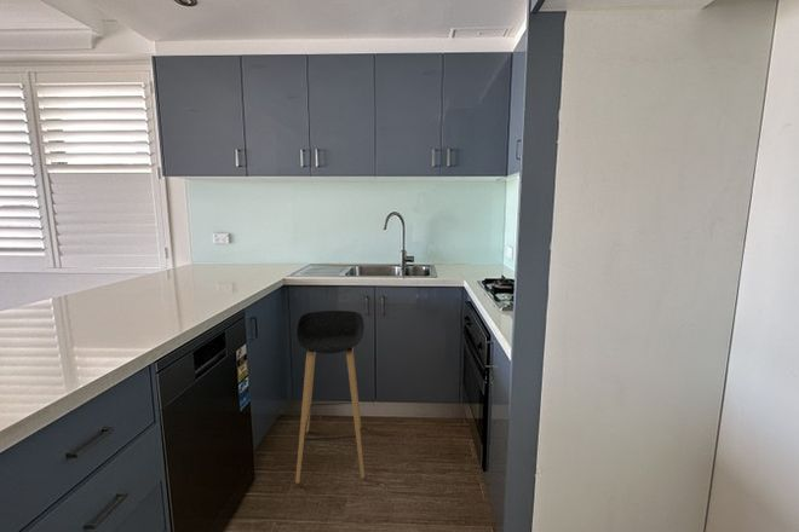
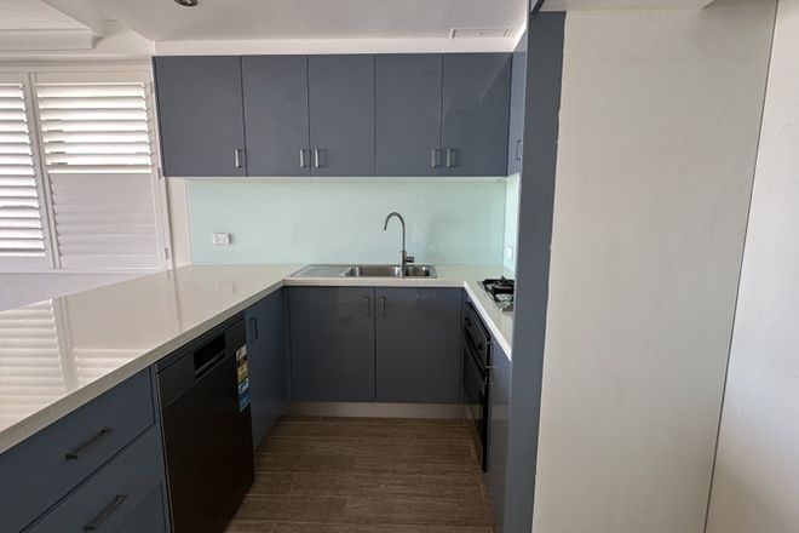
- stool (335, 403)
